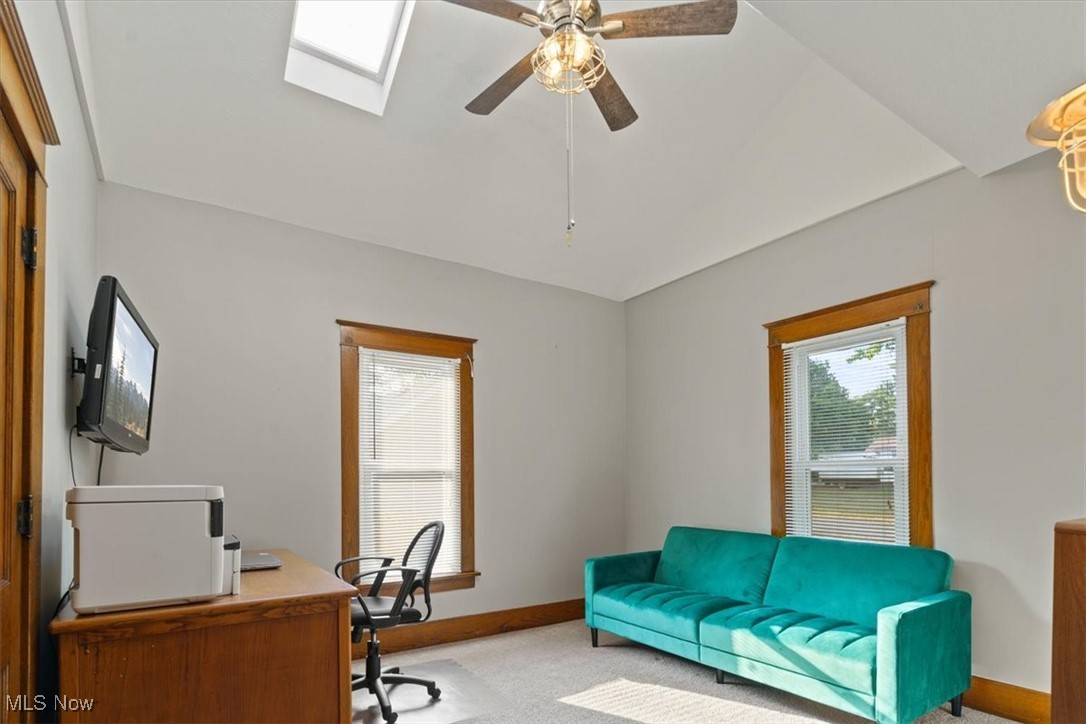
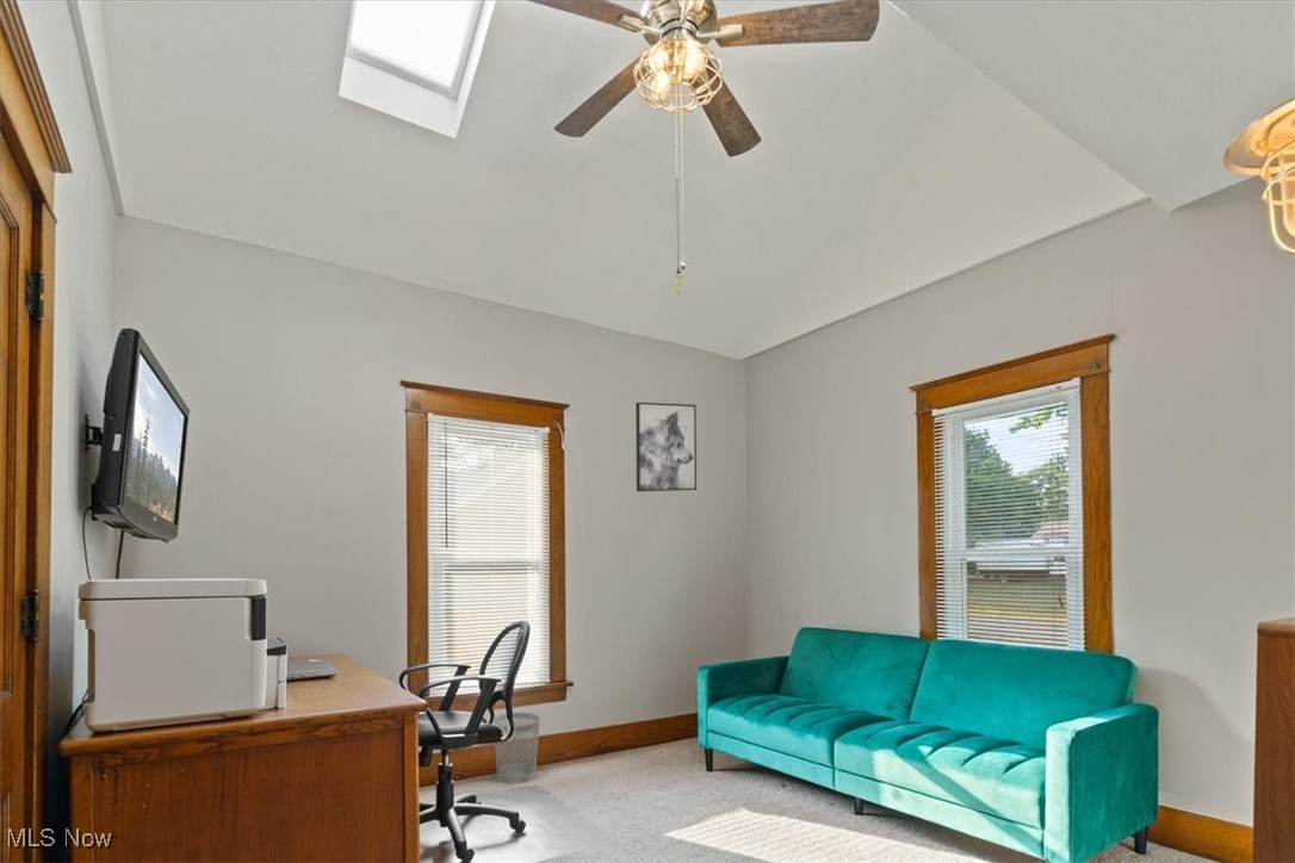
+ wastebasket (516, 747)
+ wall art (667, 447)
